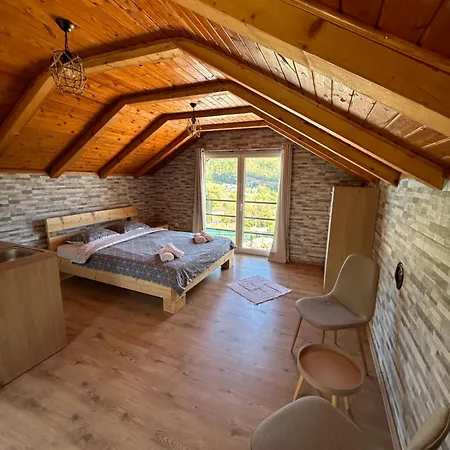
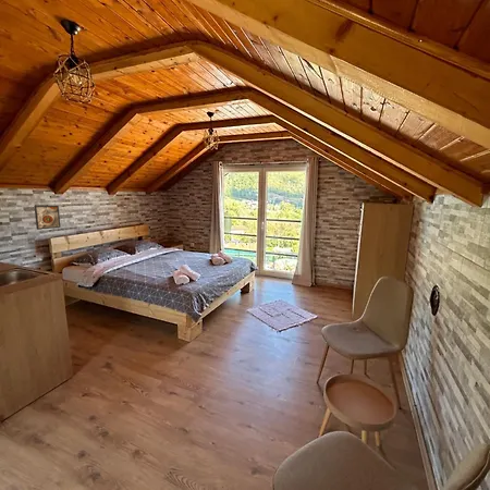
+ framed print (47, 217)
